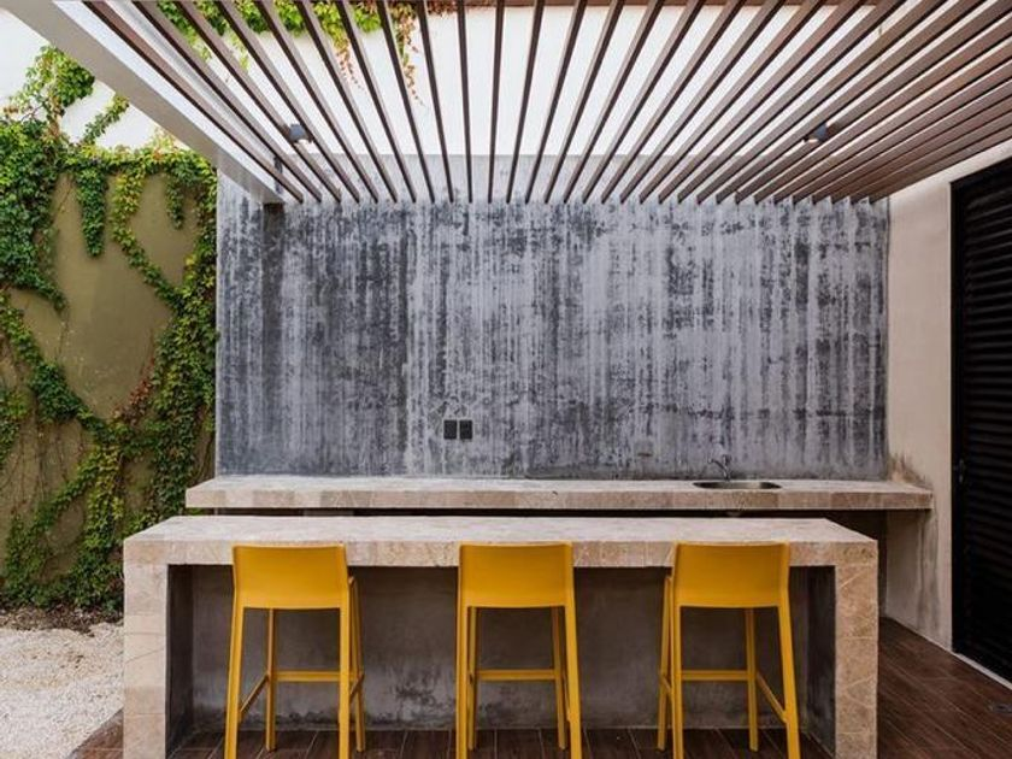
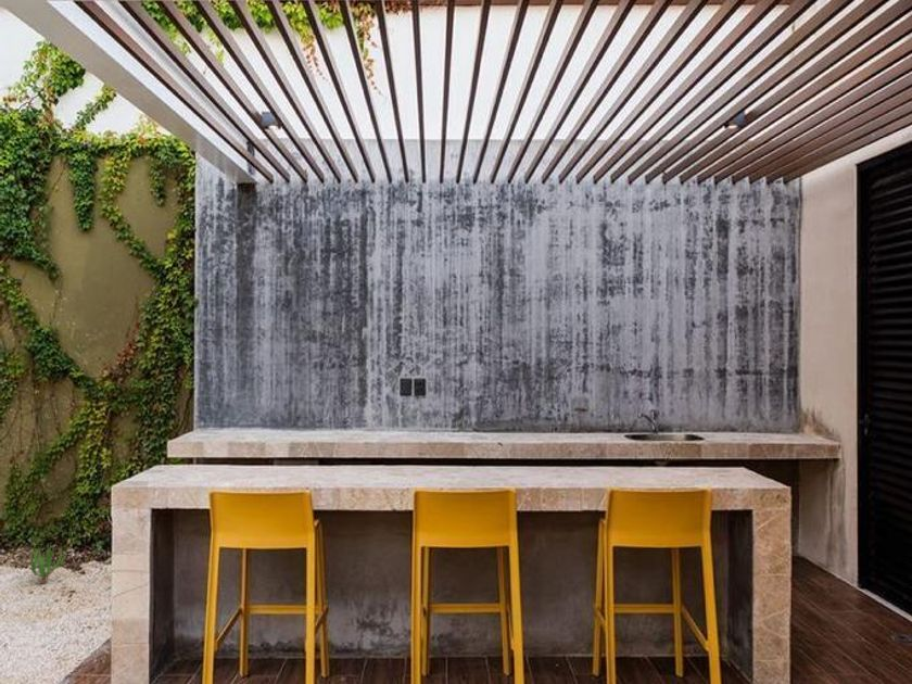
+ decorative plant (47, 561)
